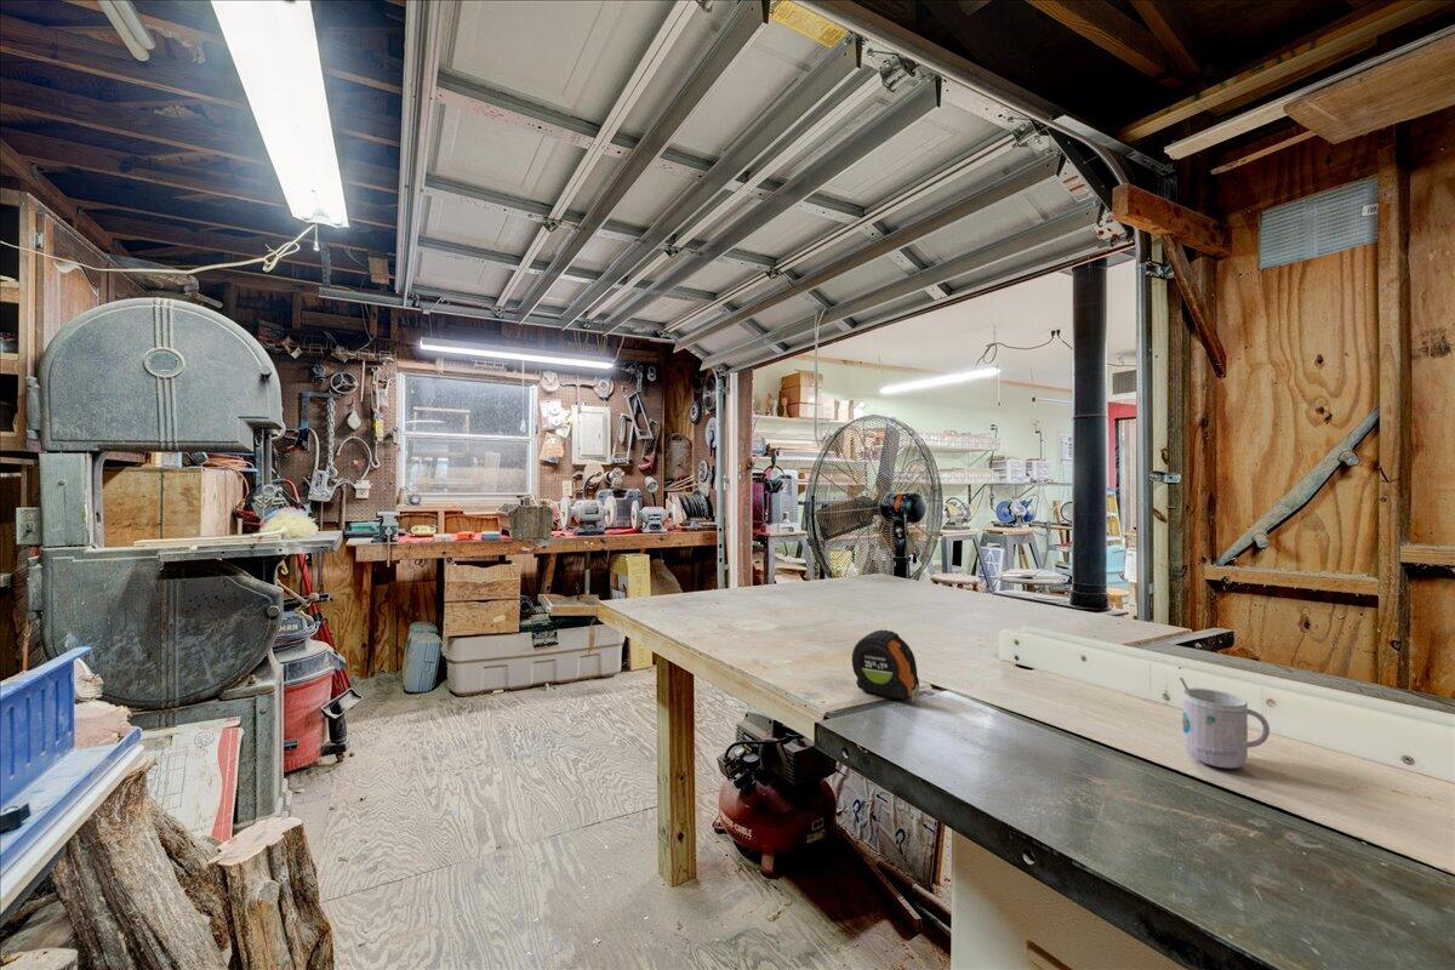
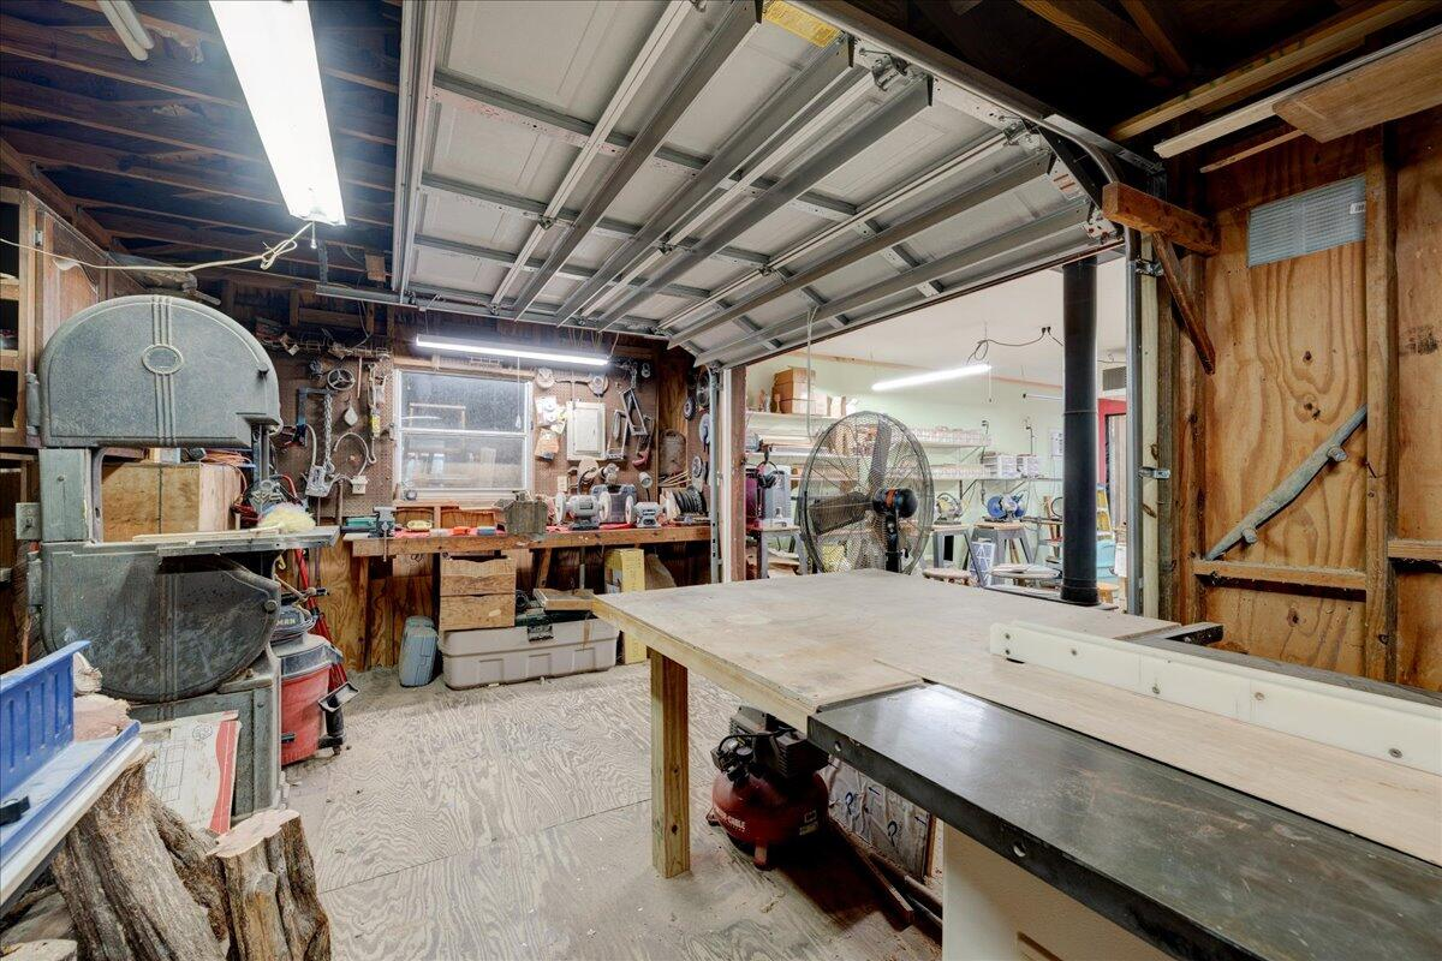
- tape measure (885, 662)
- mug (1223, 720)
